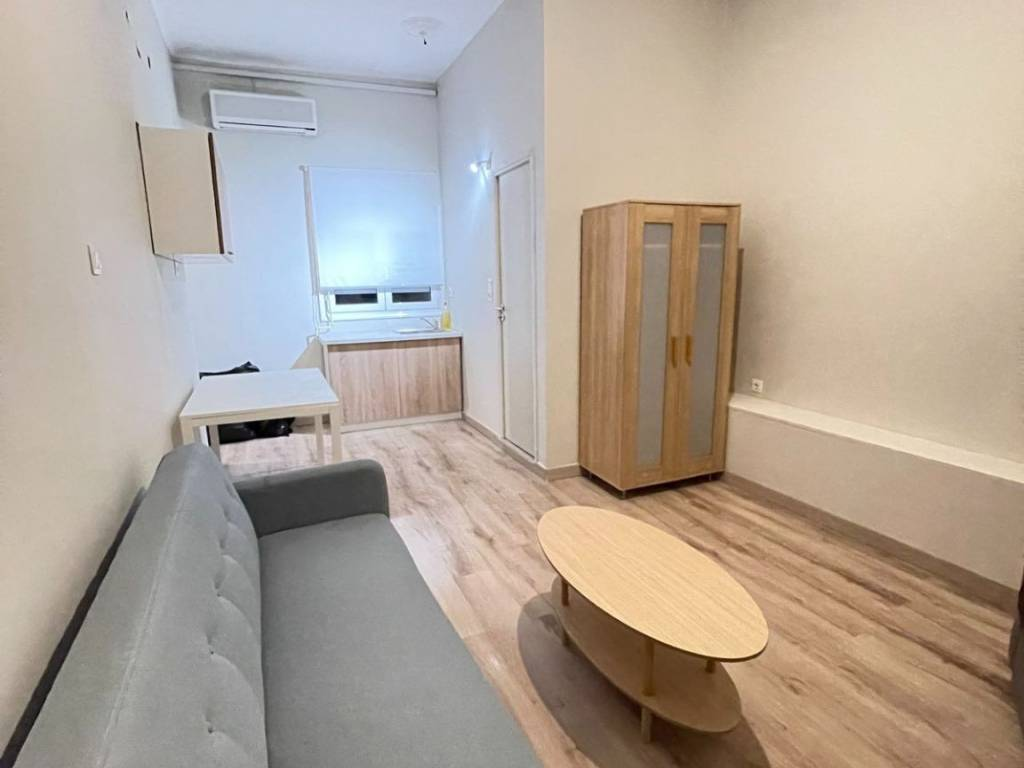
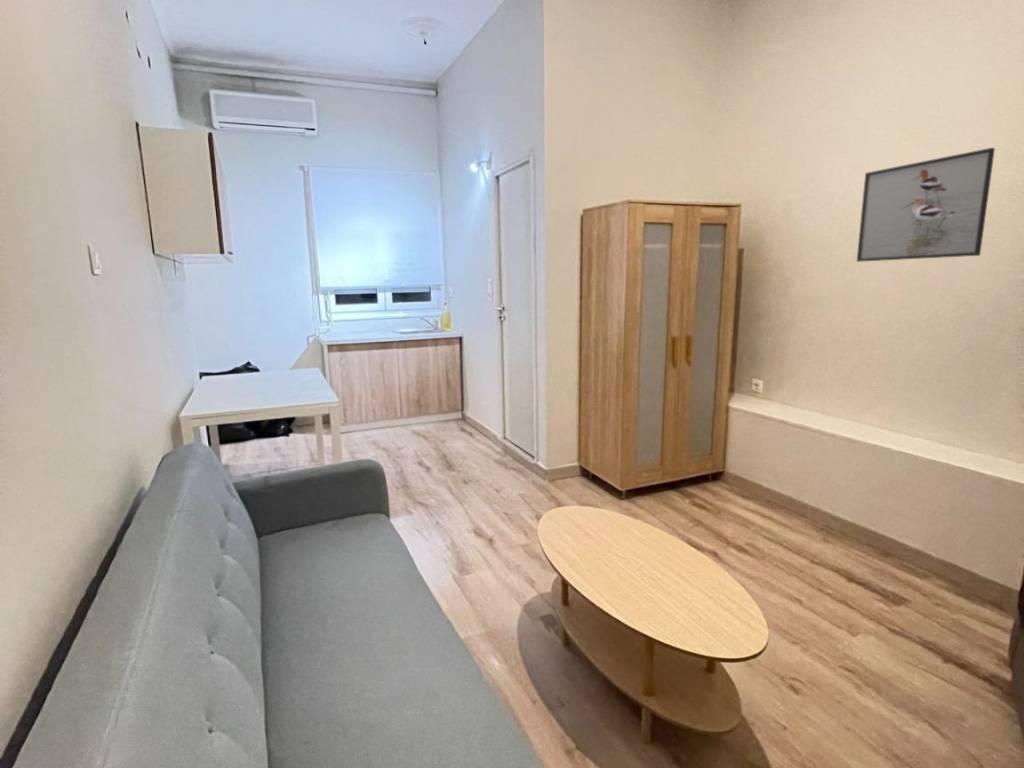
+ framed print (918, 210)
